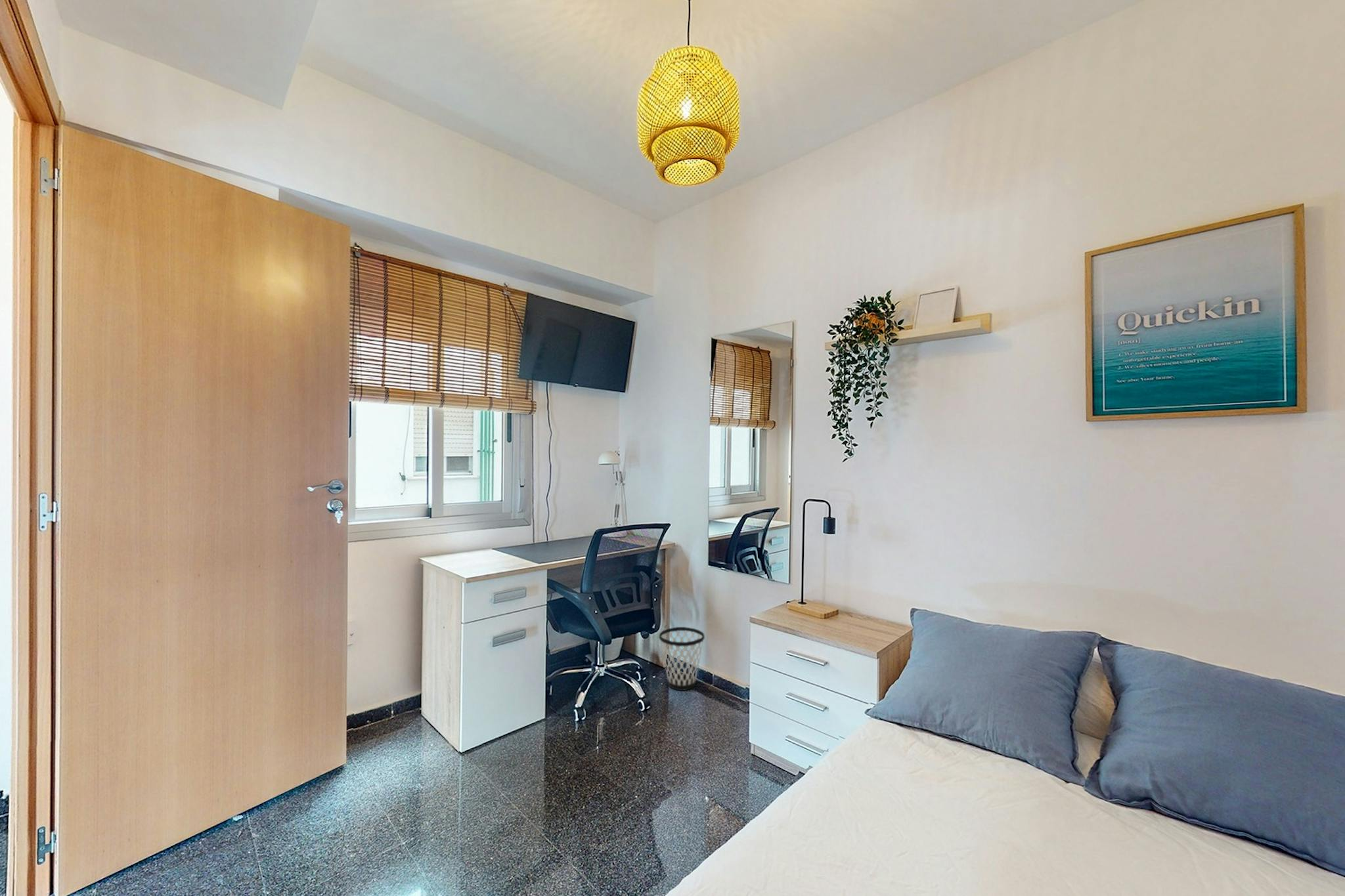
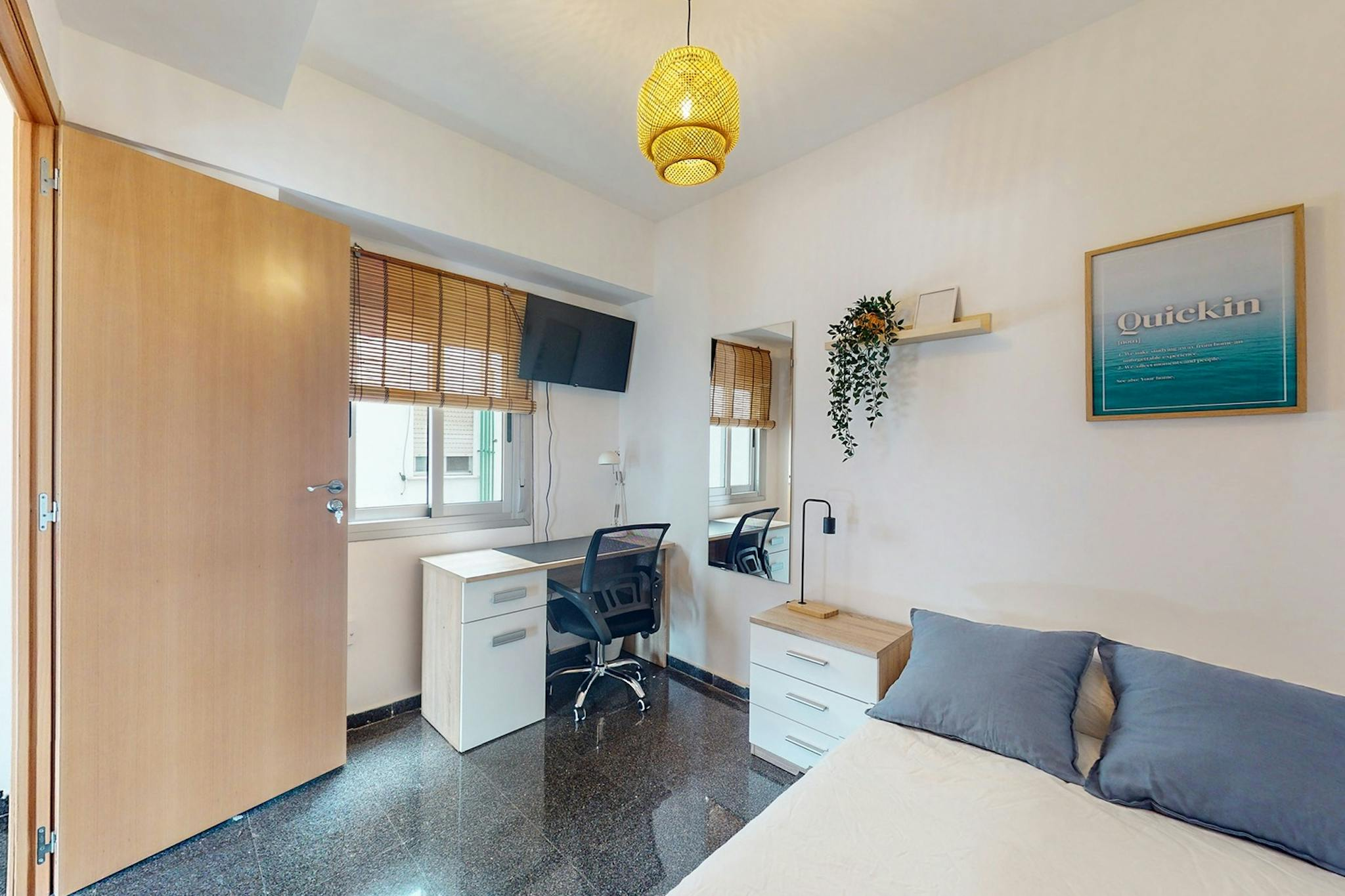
- wastebasket (680, 660)
